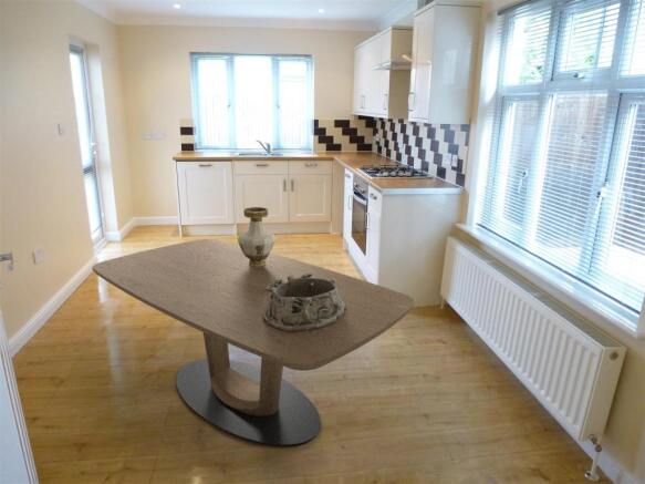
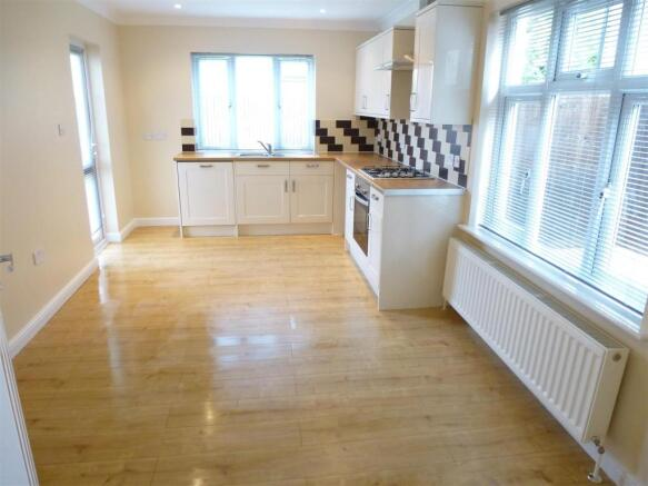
- vase (257, 236)
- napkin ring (303, 298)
- dining table (241, 340)
